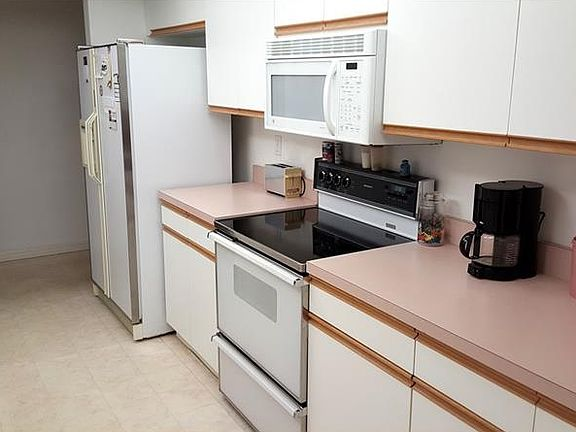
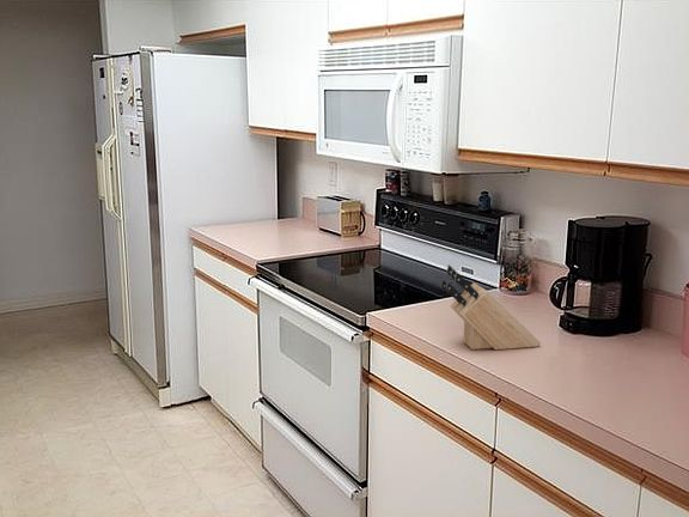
+ knife block (489, 305)
